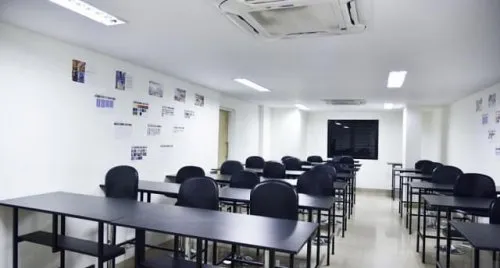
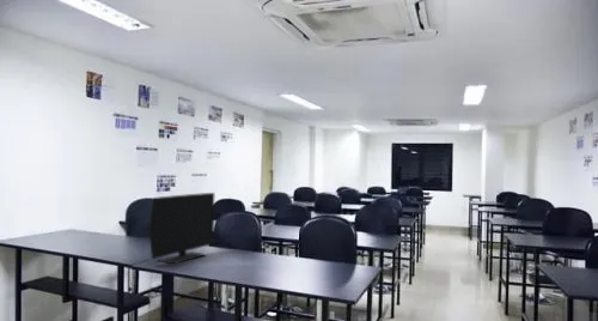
+ monitor (183, 226)
